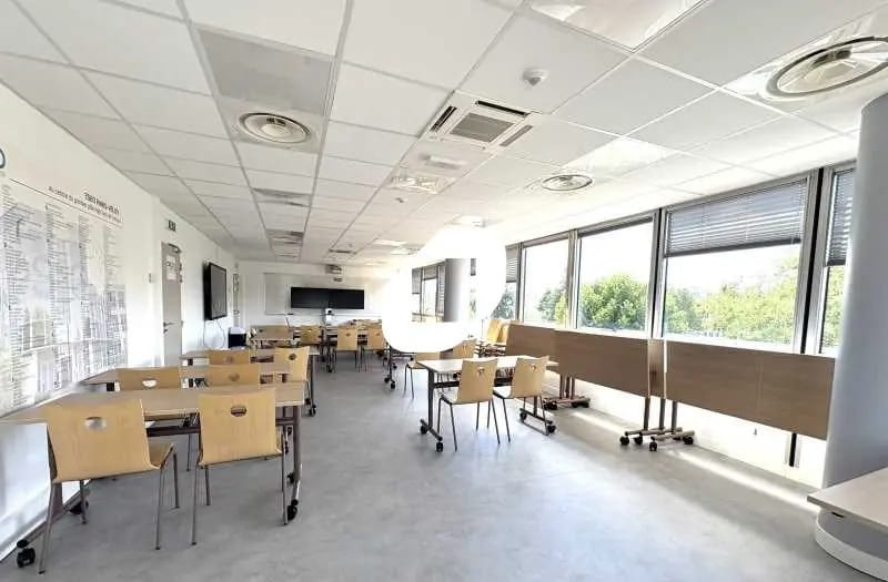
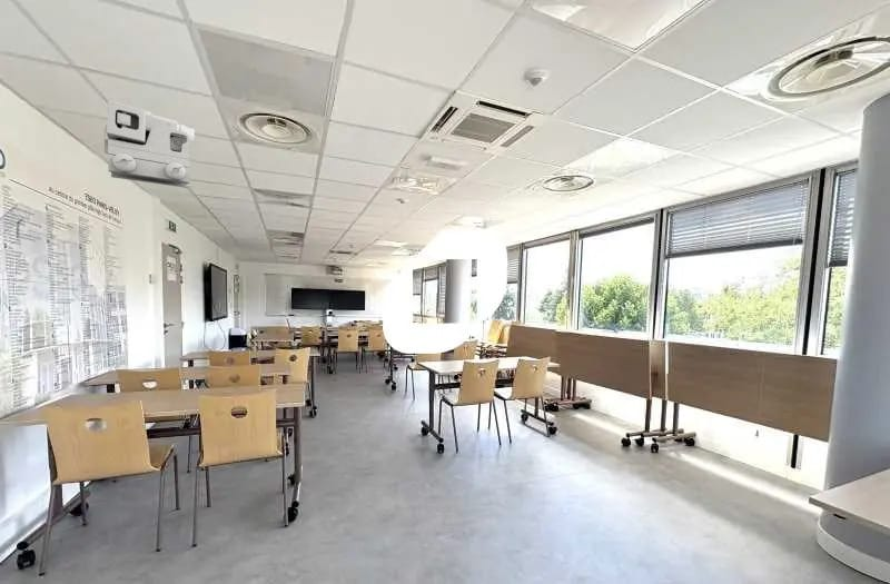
+ total station (150, 145)
